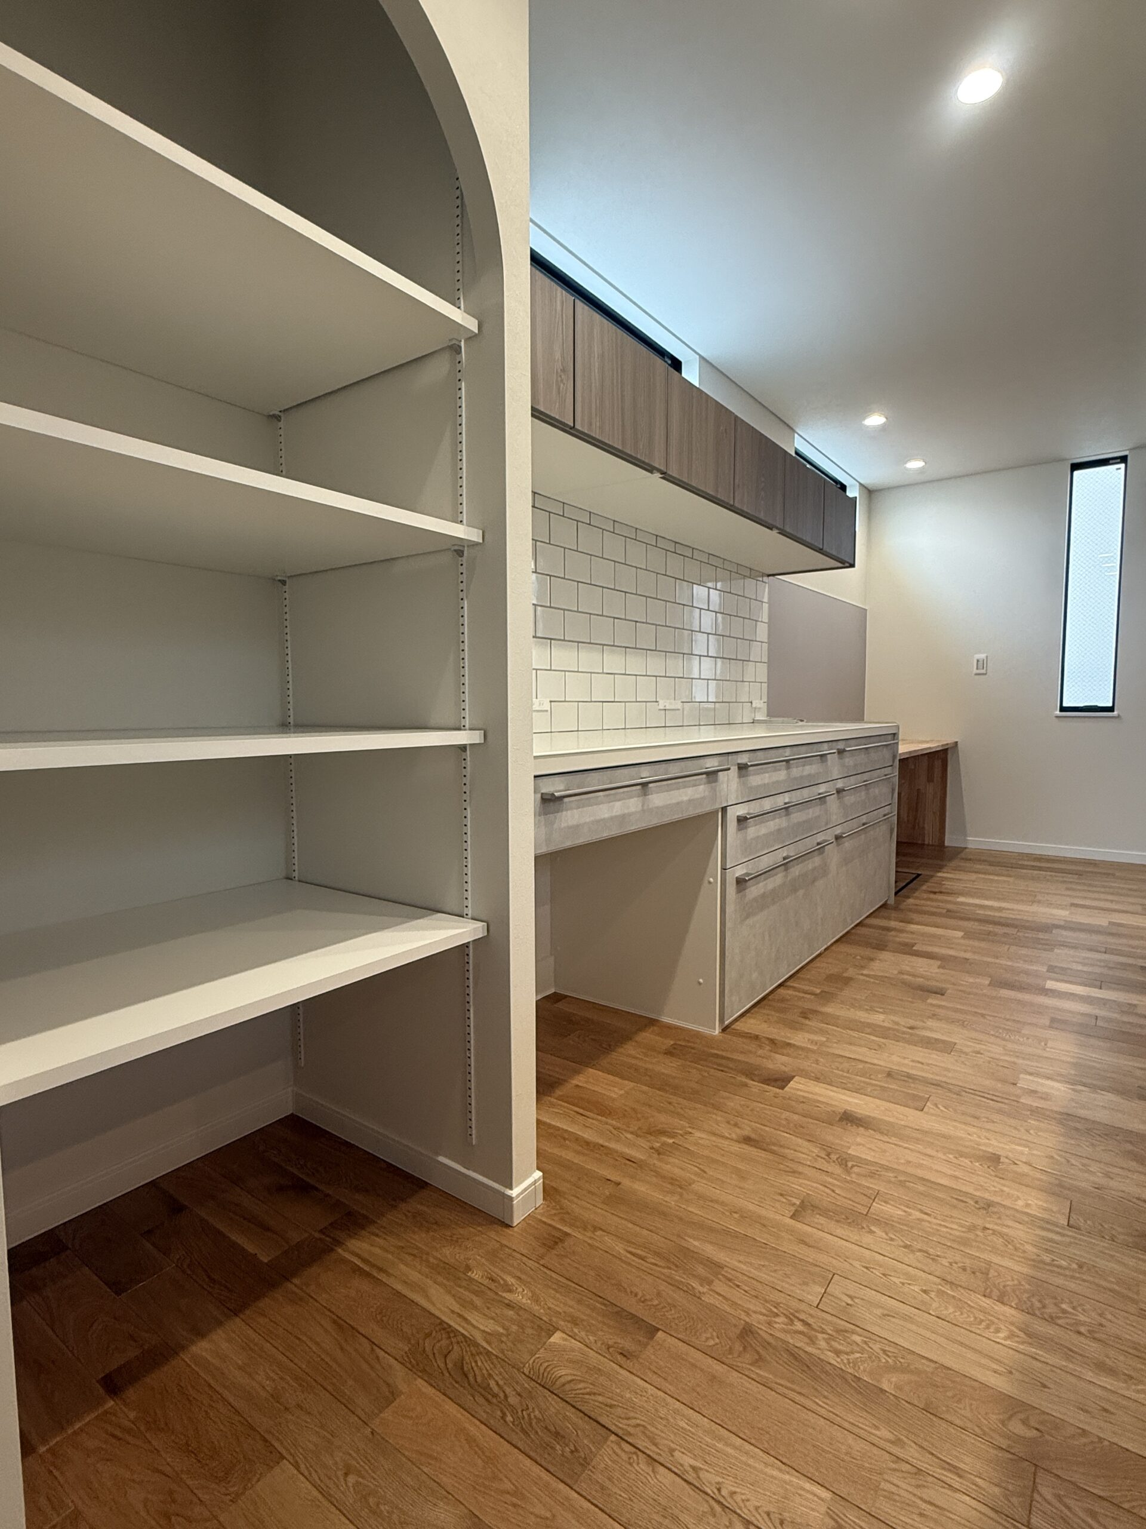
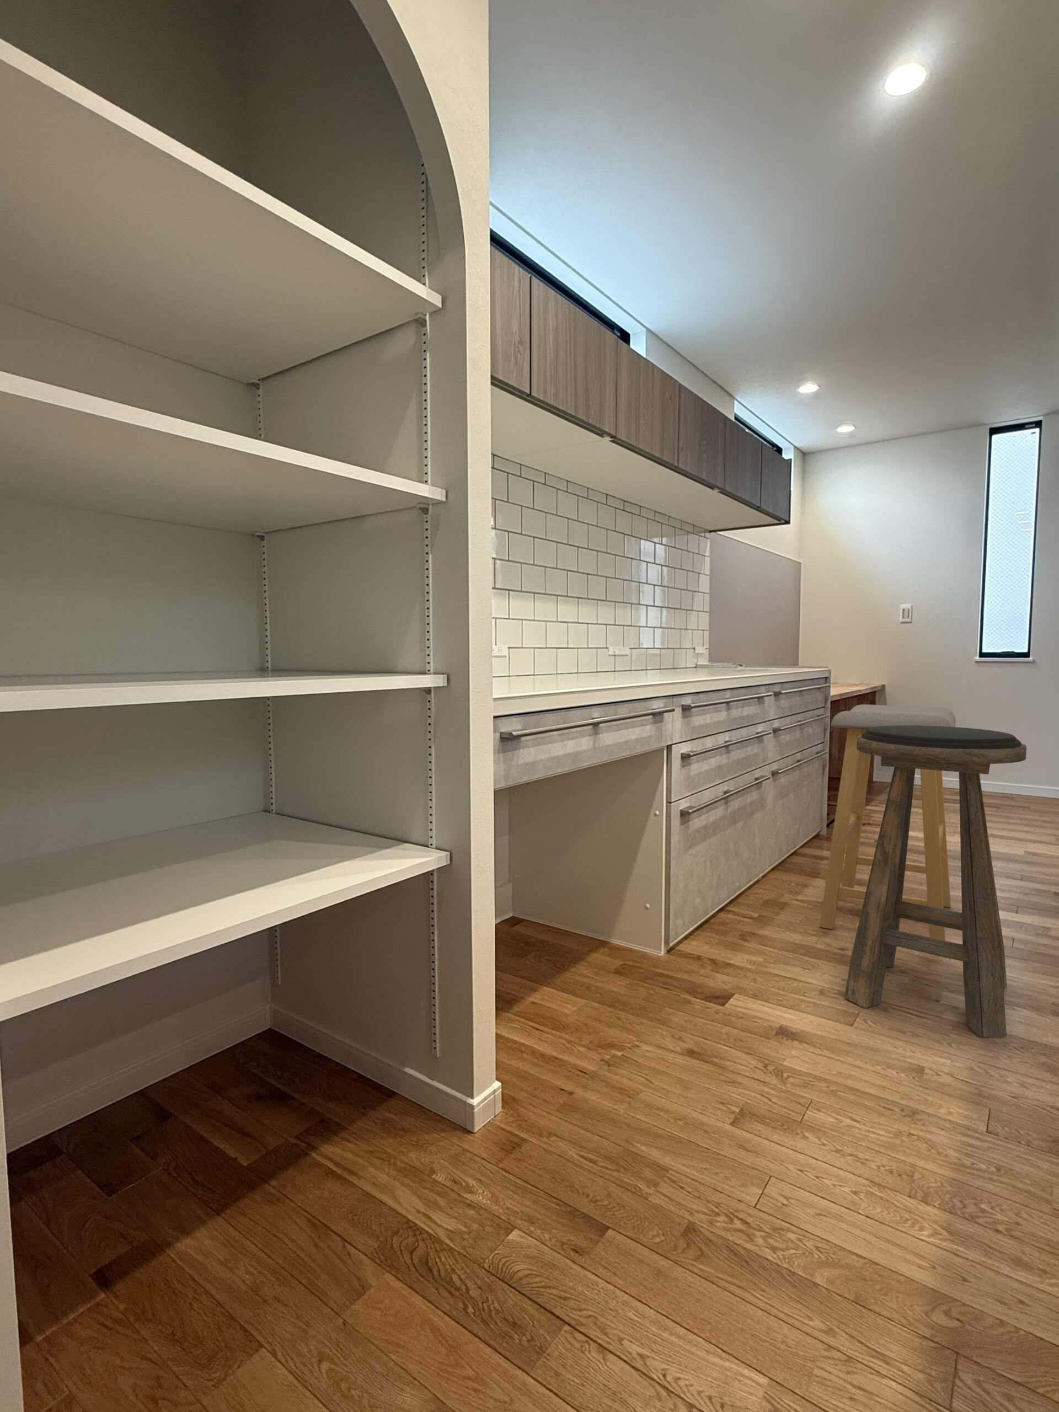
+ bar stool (863, 808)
+ stool (905, 861)
